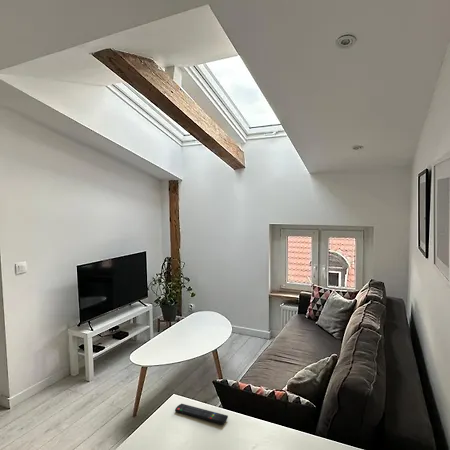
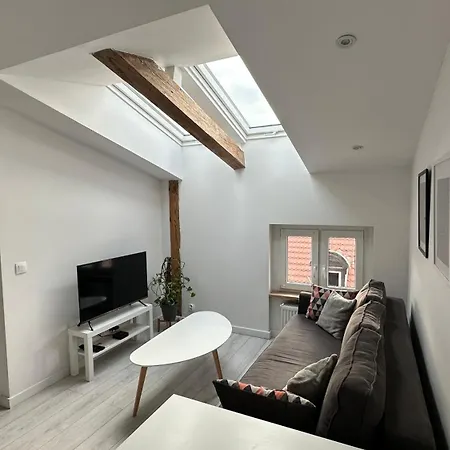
- remote control (200, 413)
